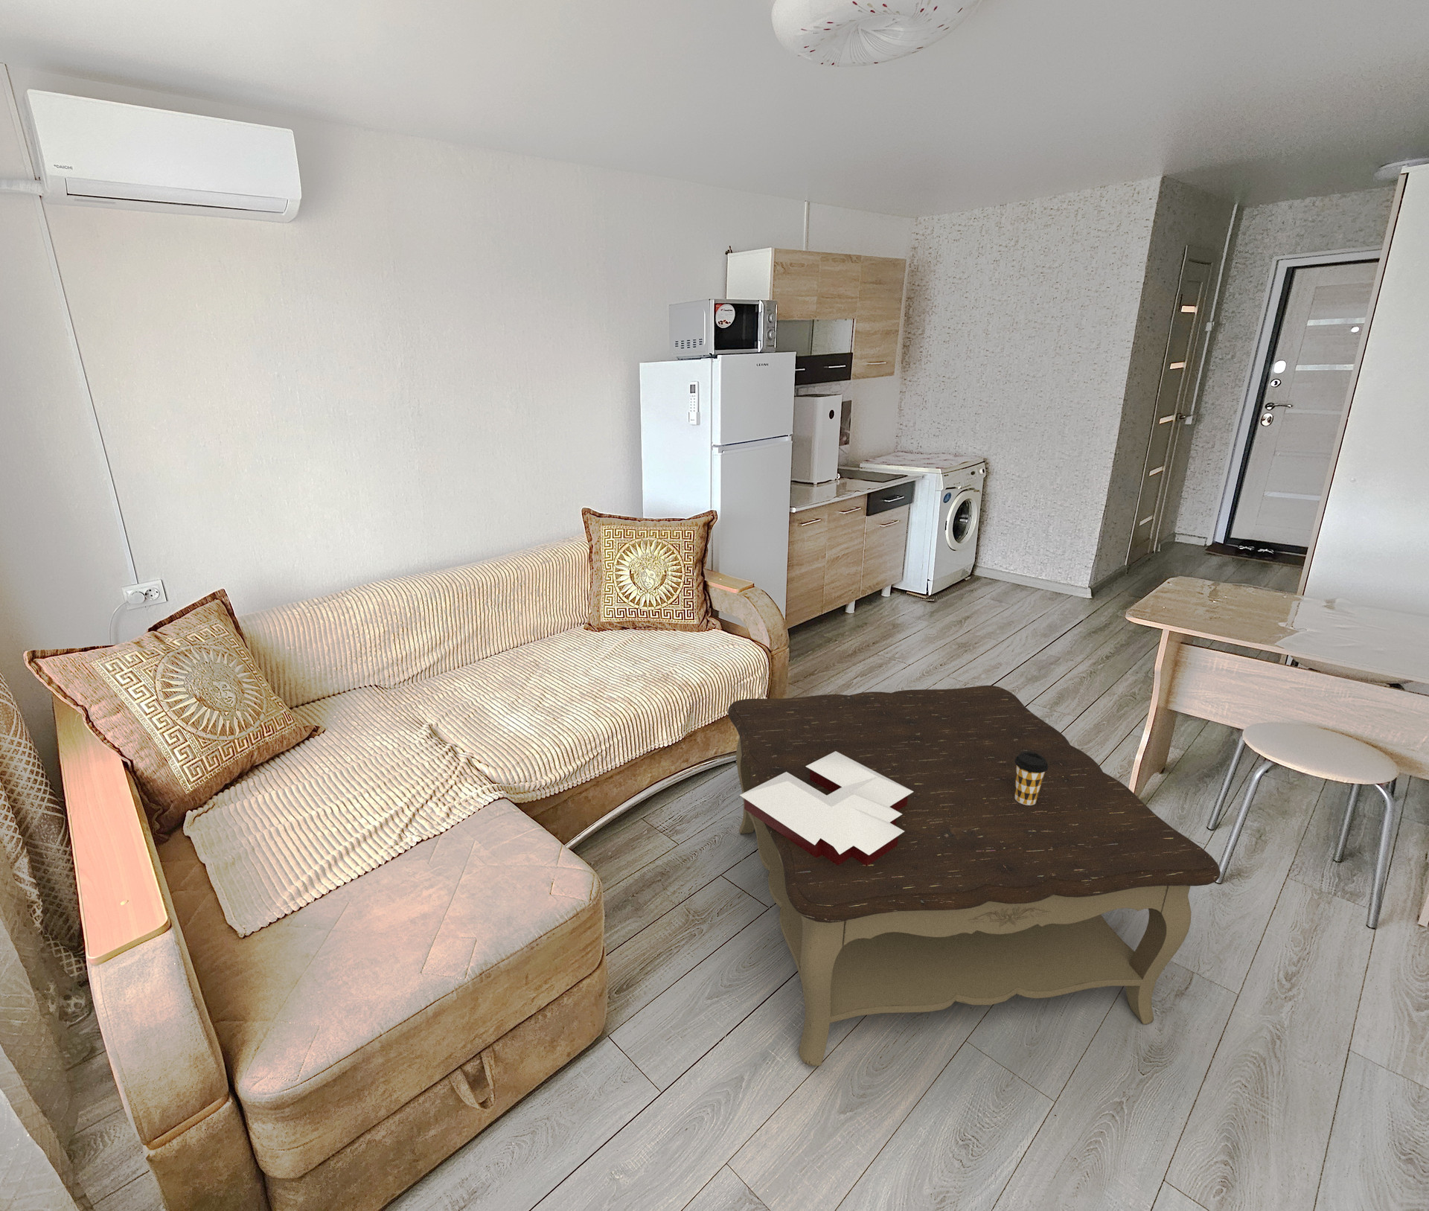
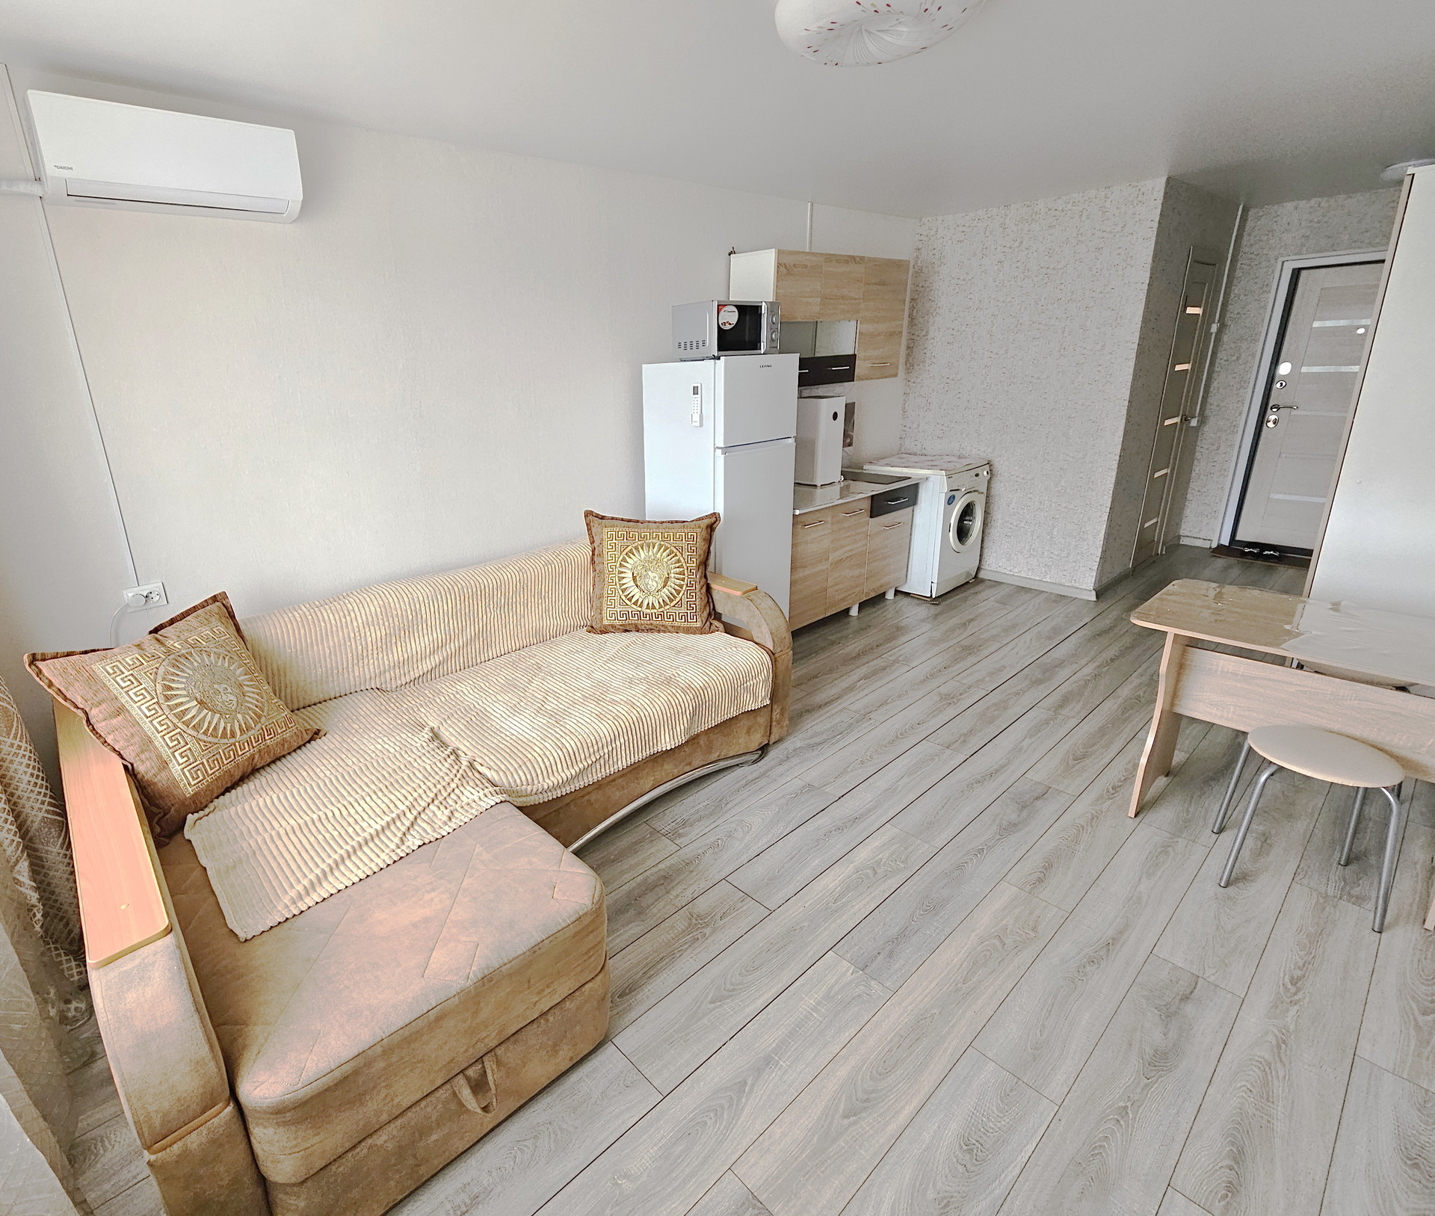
- coffee table (919, 839)
- coffee cup (1029, 778)
- books (839, 798)
